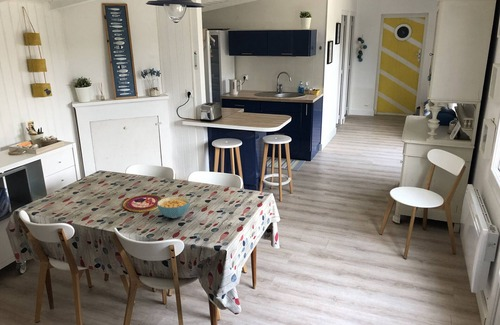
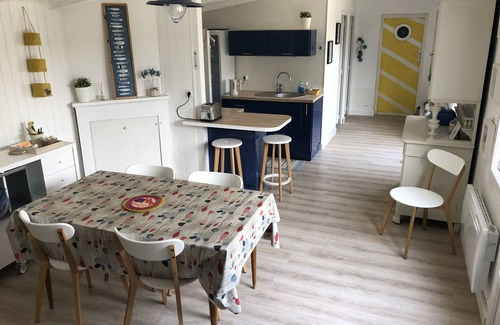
- cereal bowl (173, 209)
